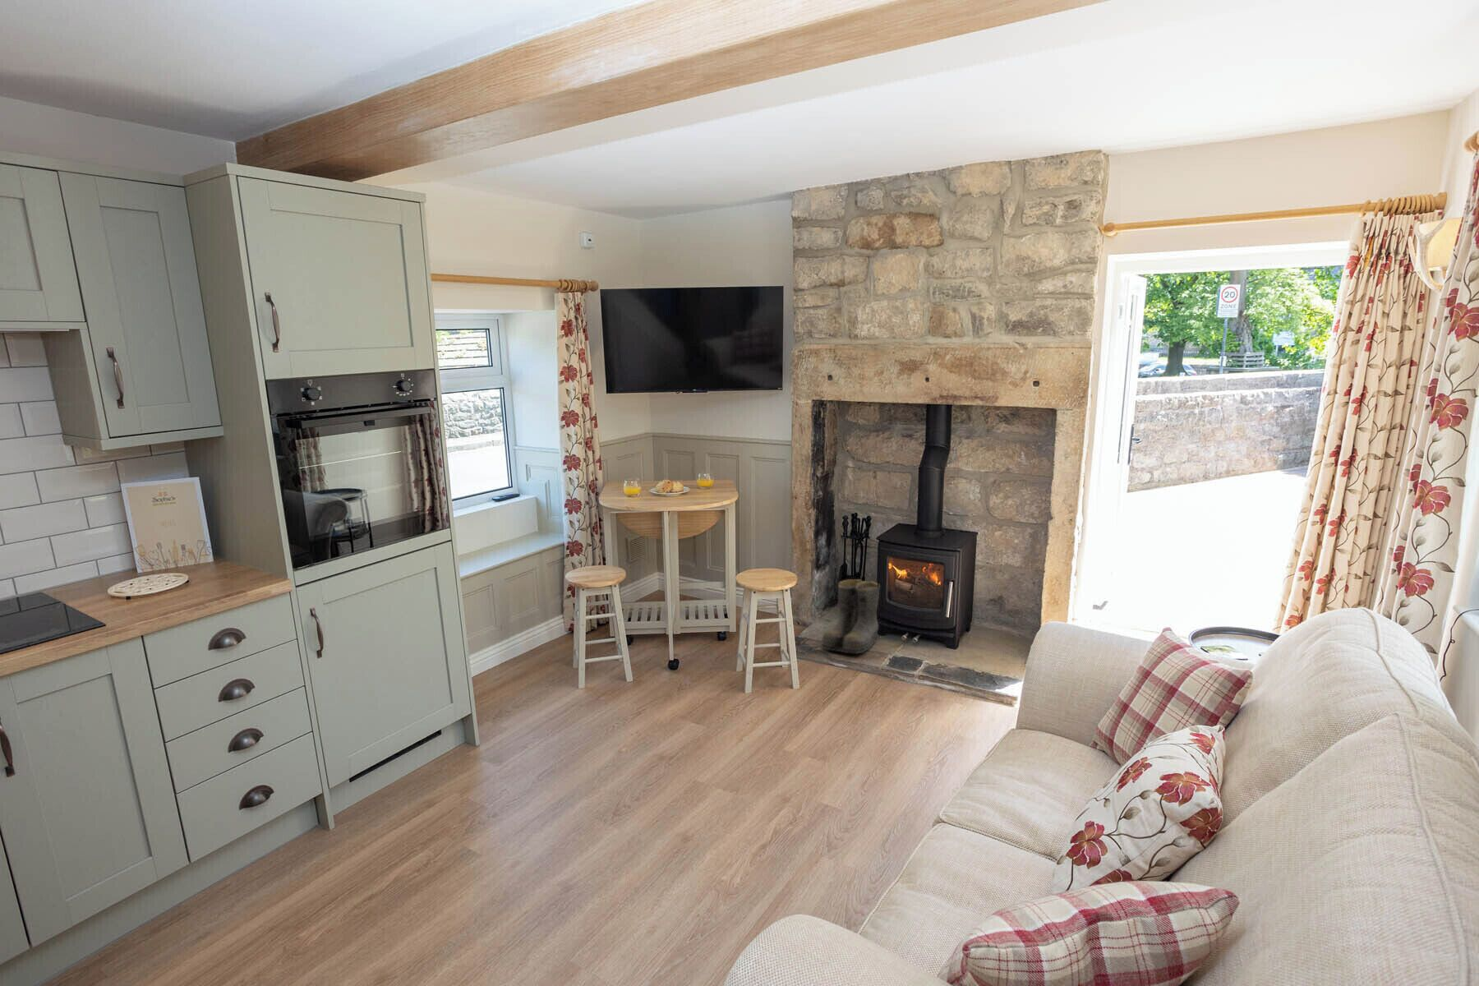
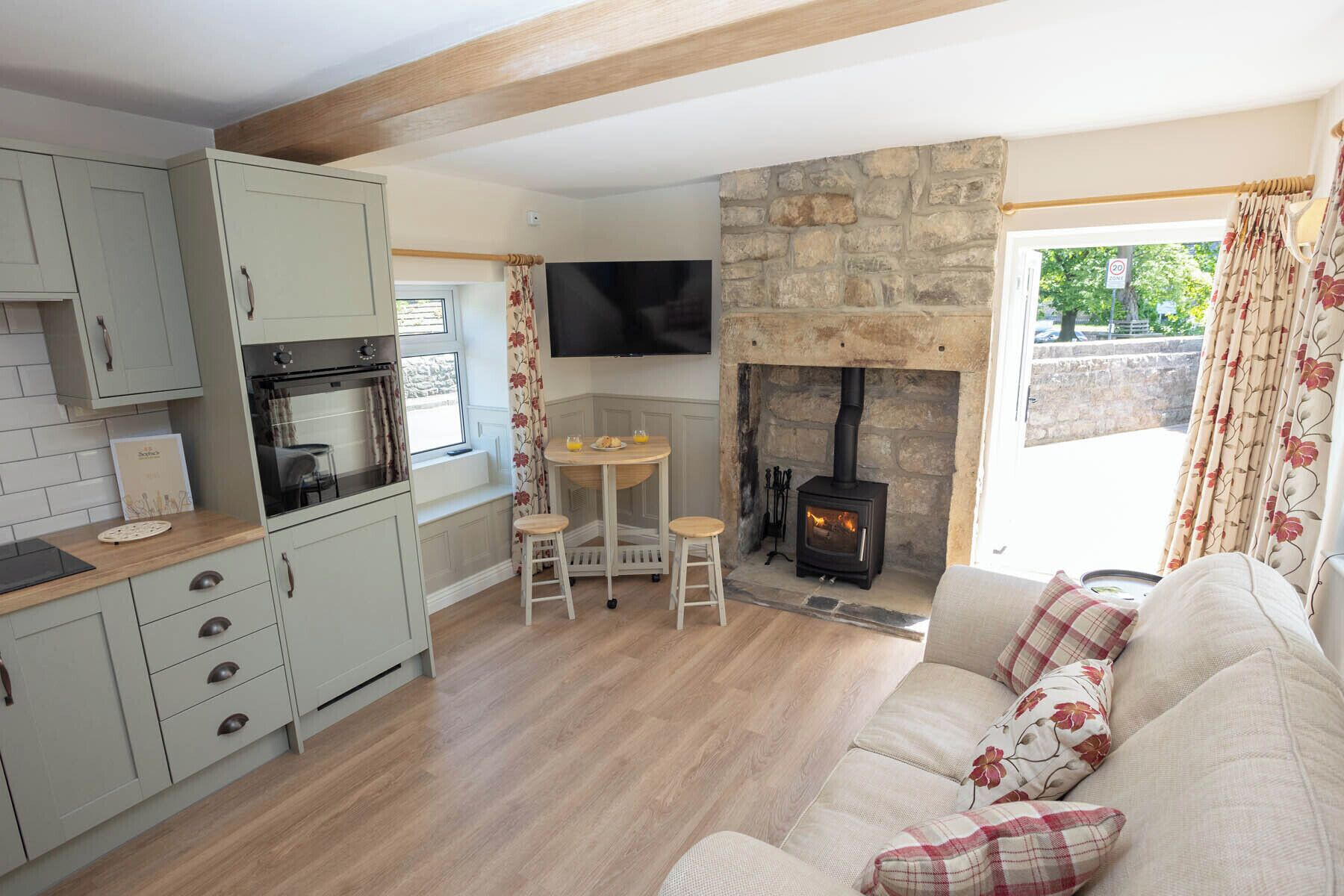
- boots (852, 615)
